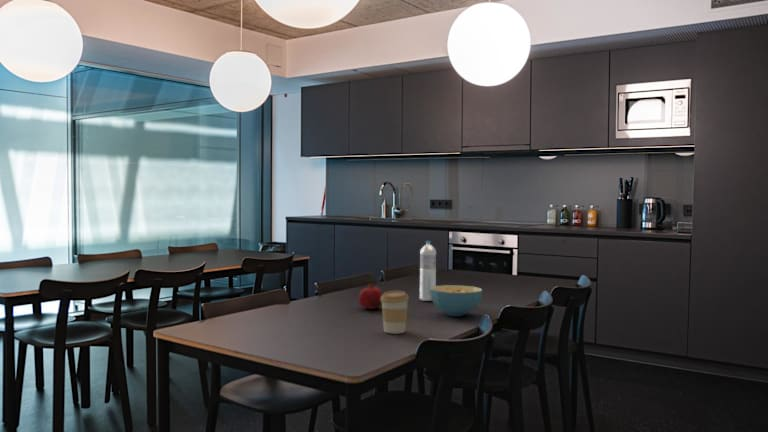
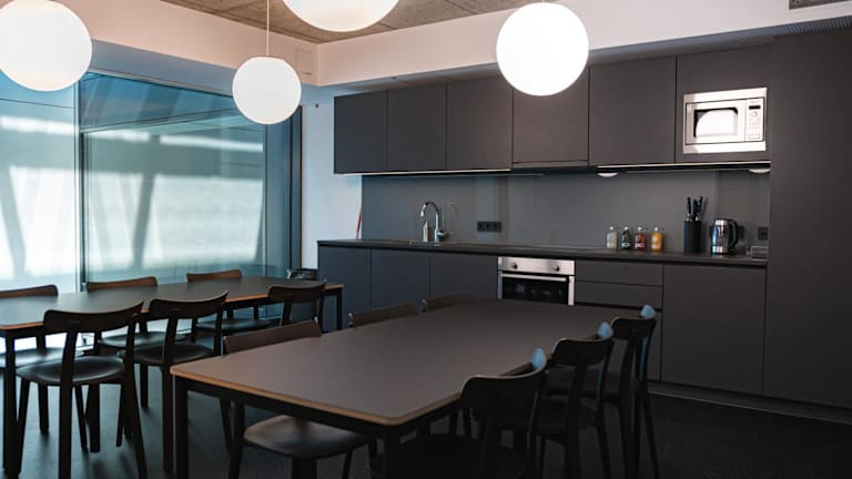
- water bottle (427, 270)
- fruit (371, 295)
- cereal bowl (455, 301)
- coffee cup (394, 311)
